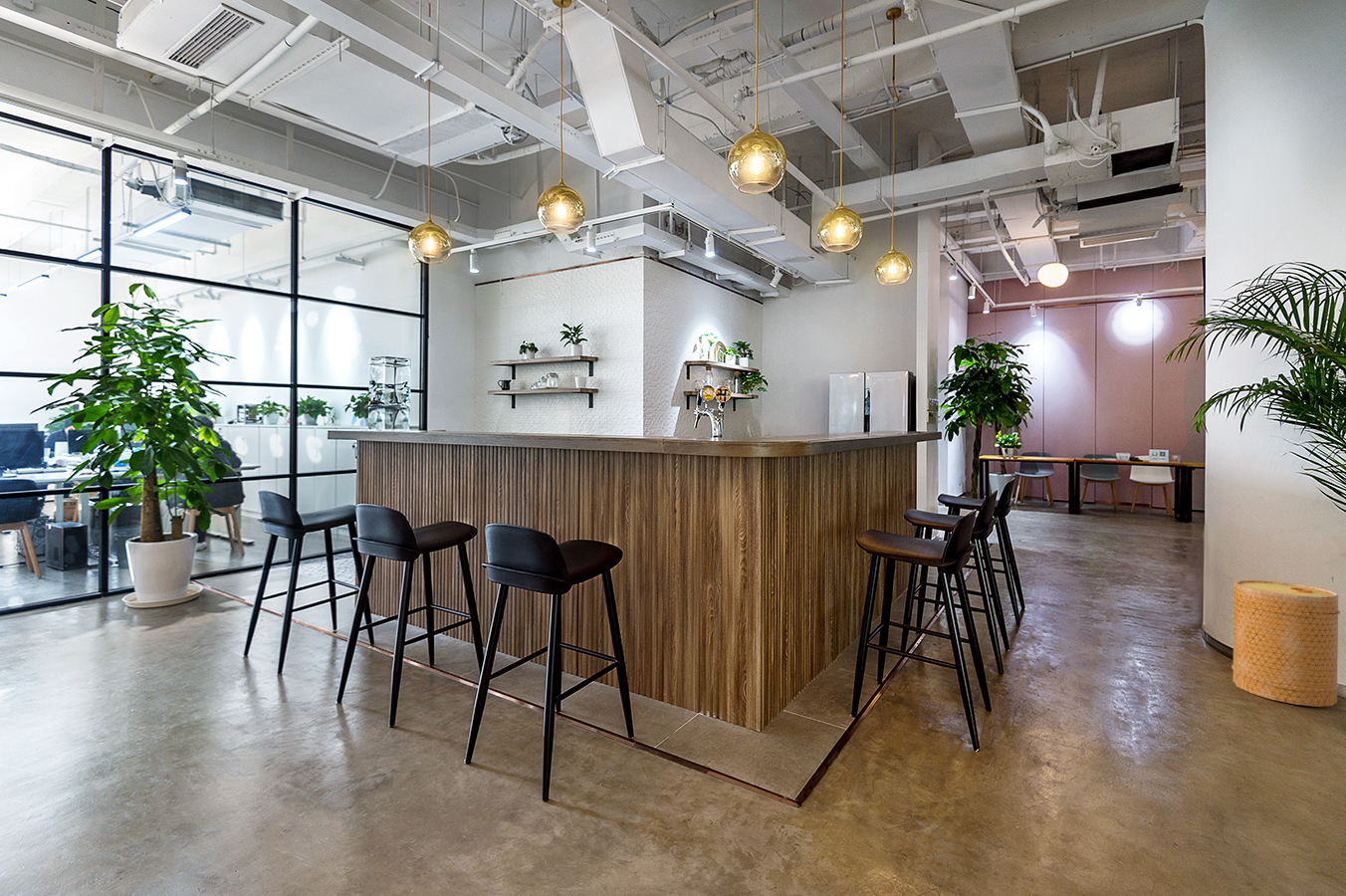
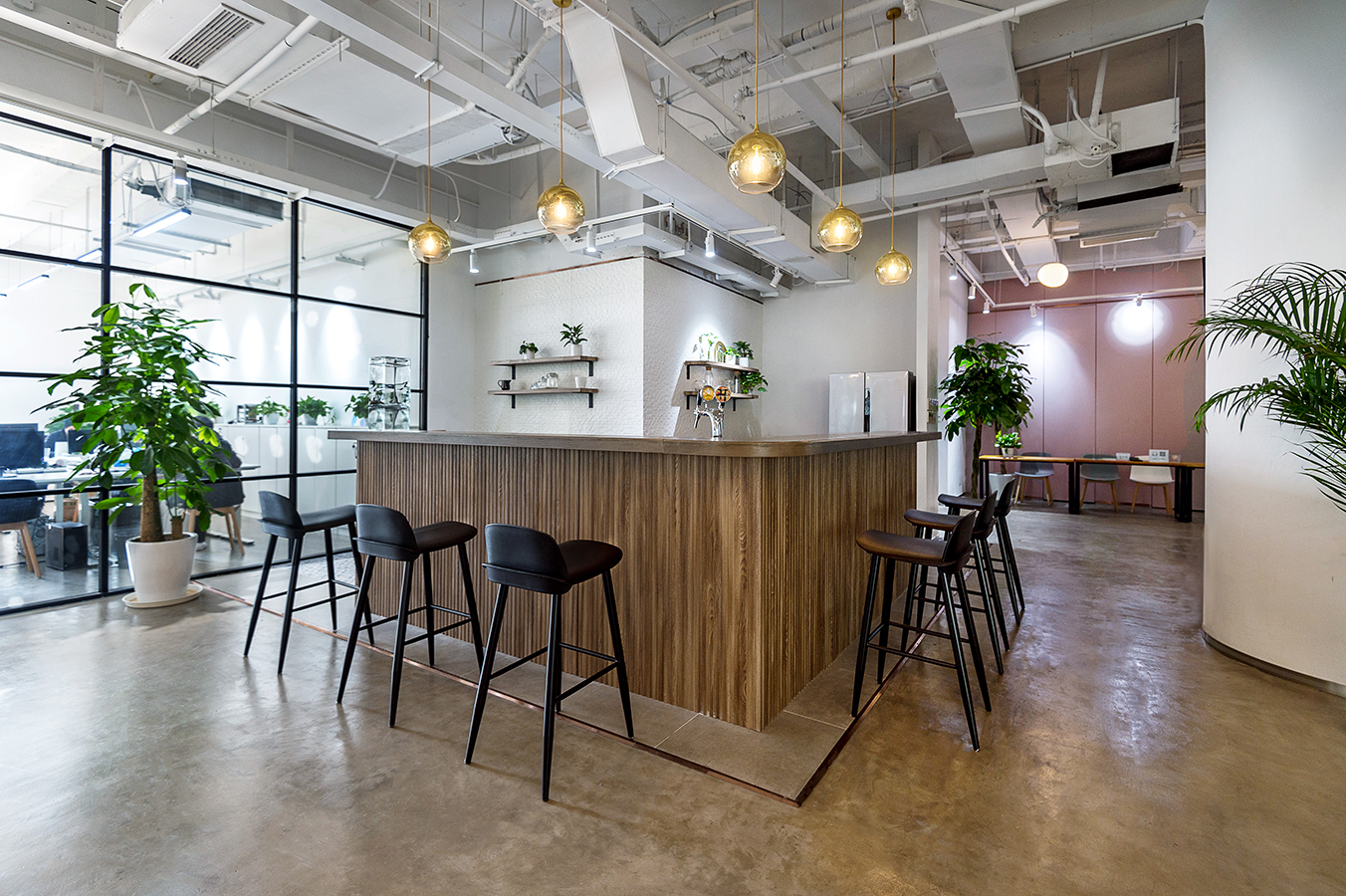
- basket (1283, 639)
